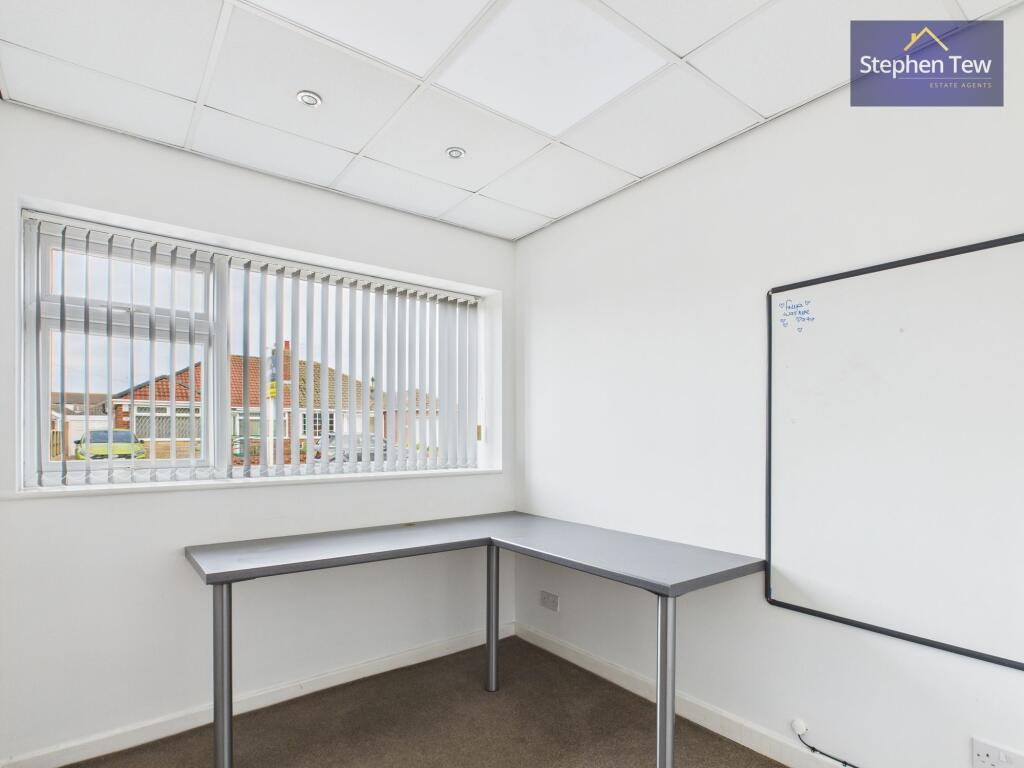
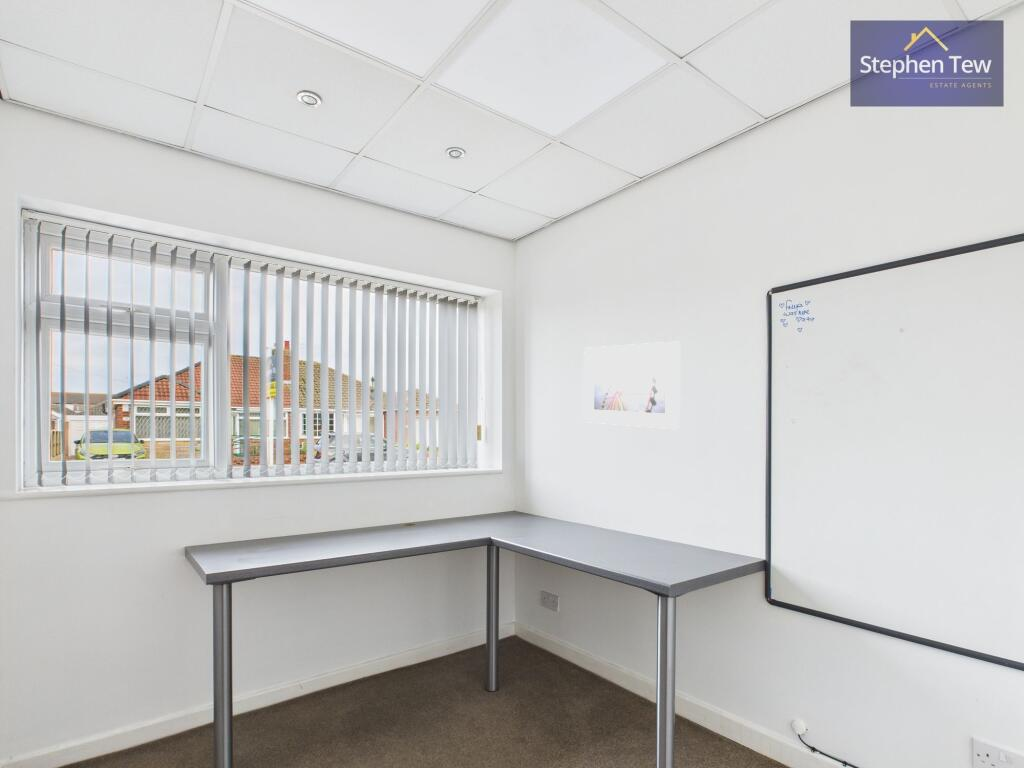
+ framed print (627, 385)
